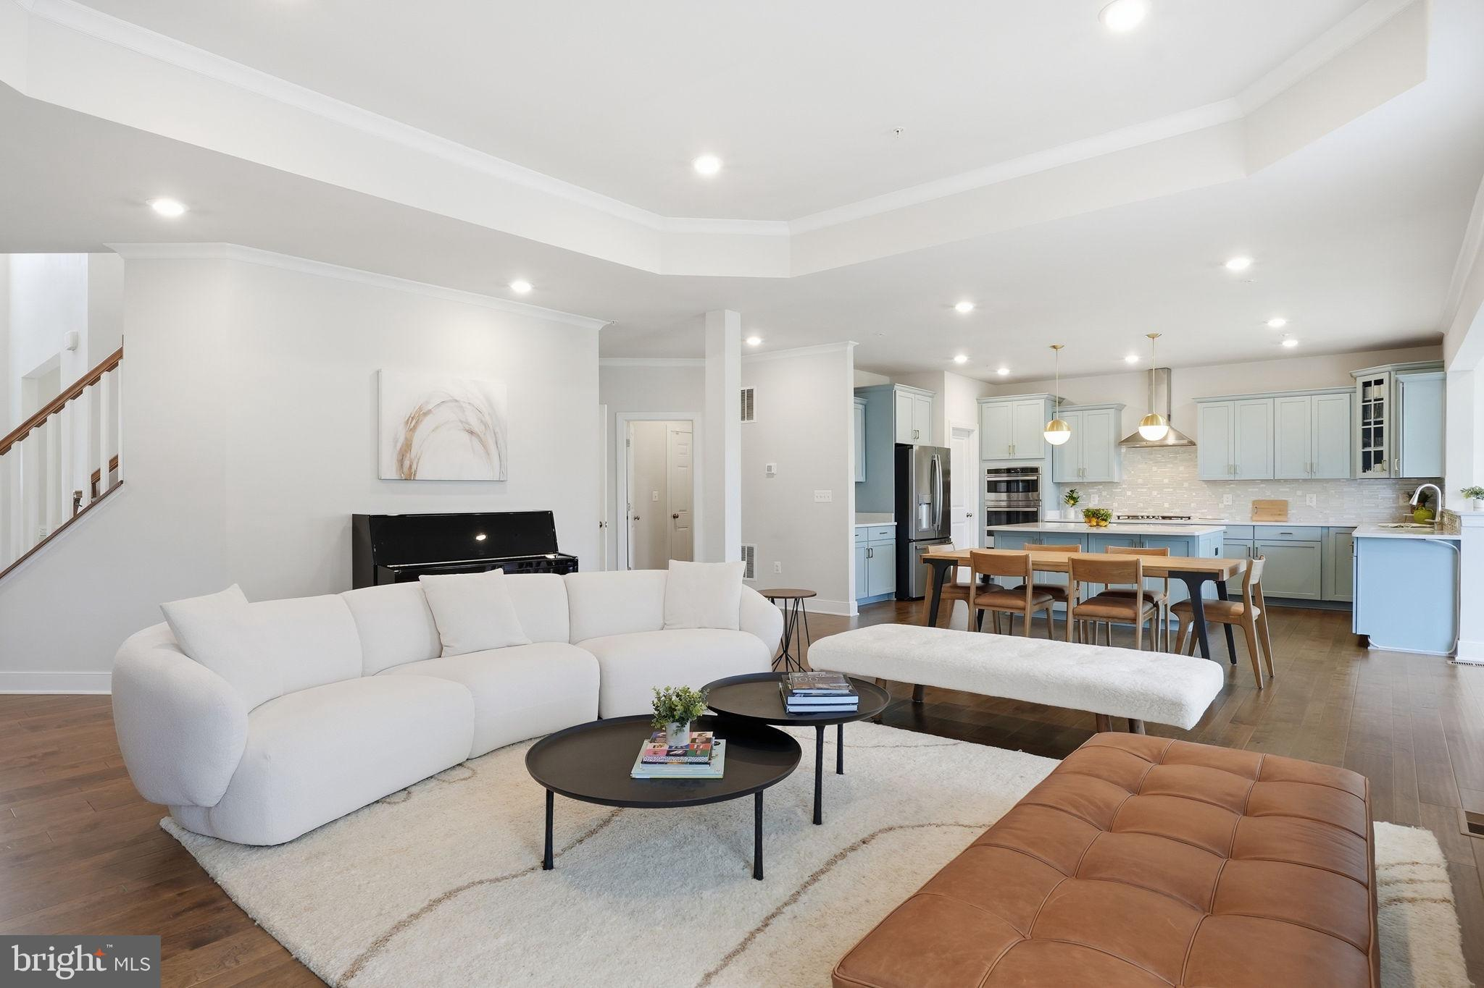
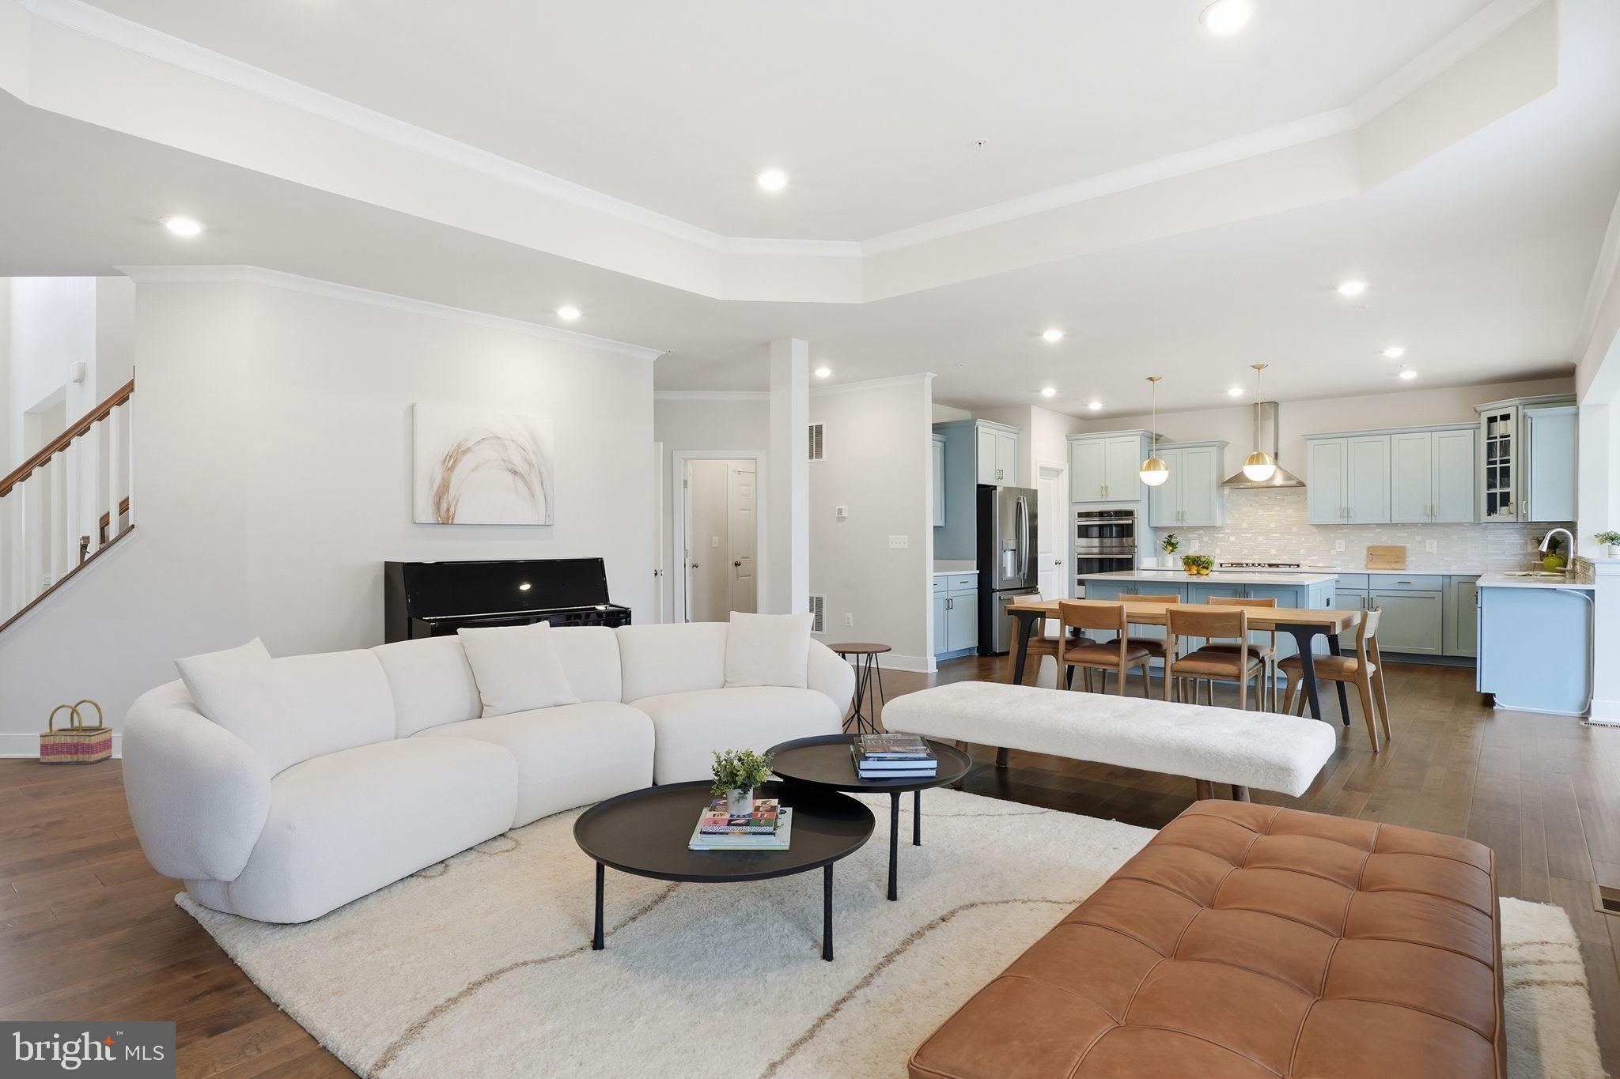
+ basket (77, 731)
